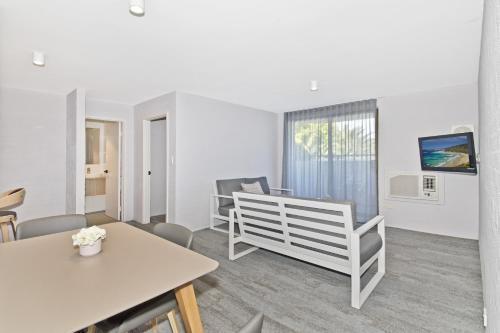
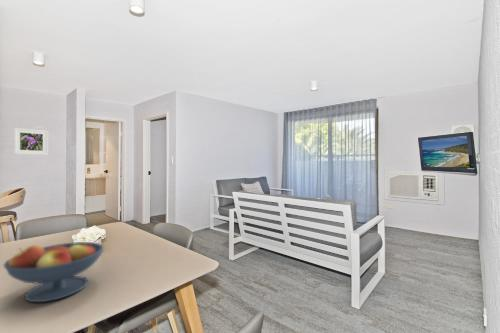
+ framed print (31, 141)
+ fruit bowl (58, 265)
